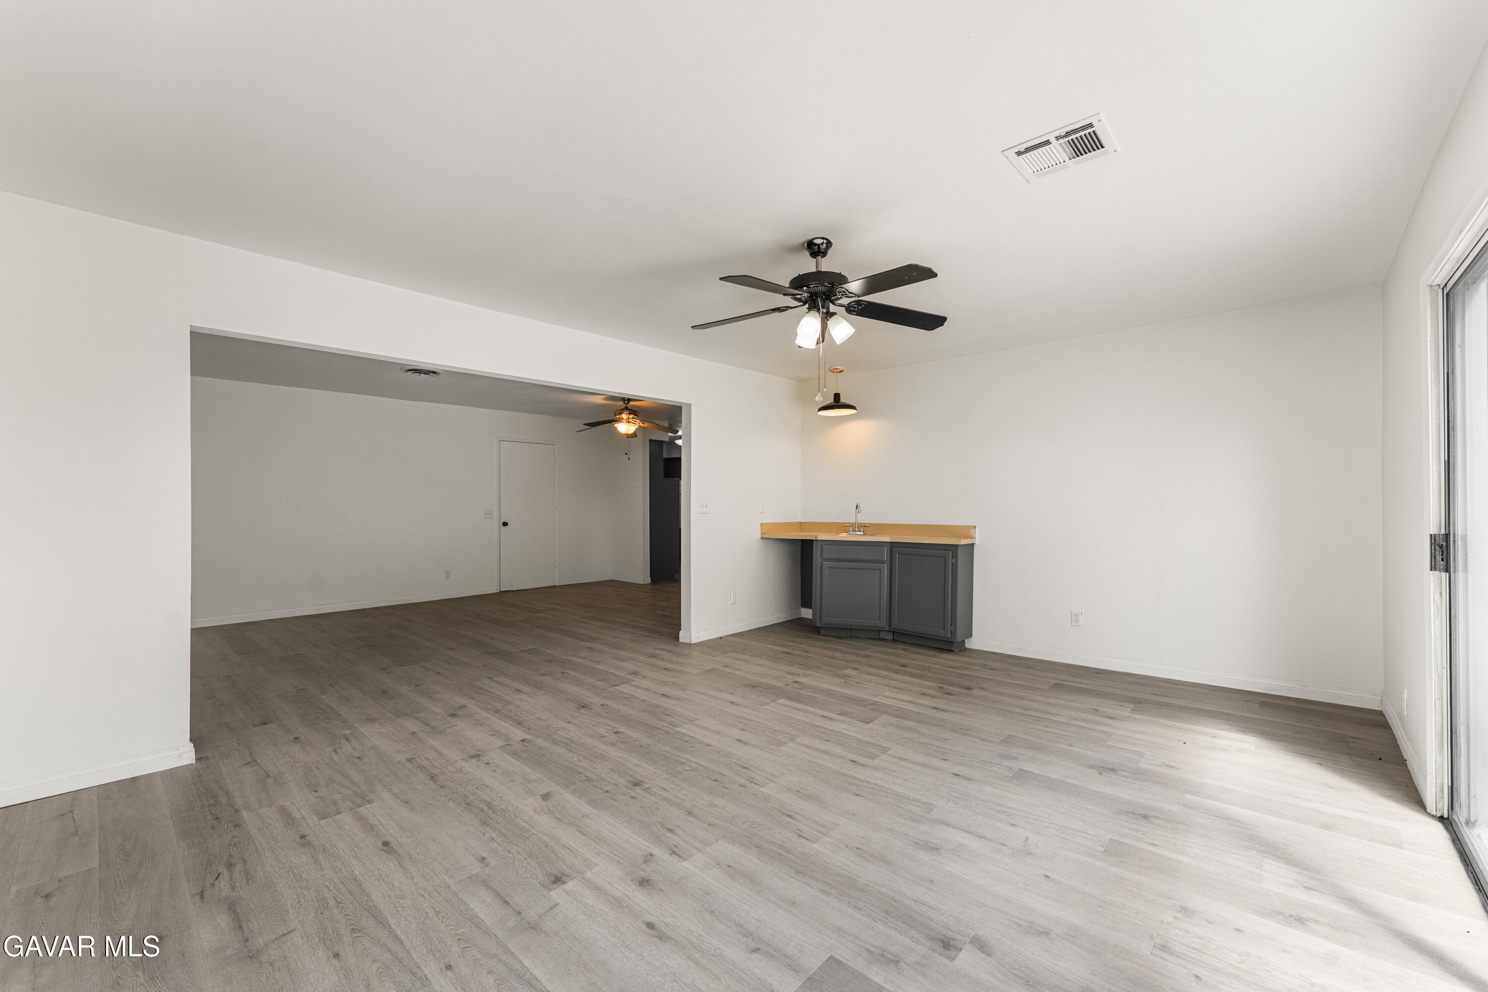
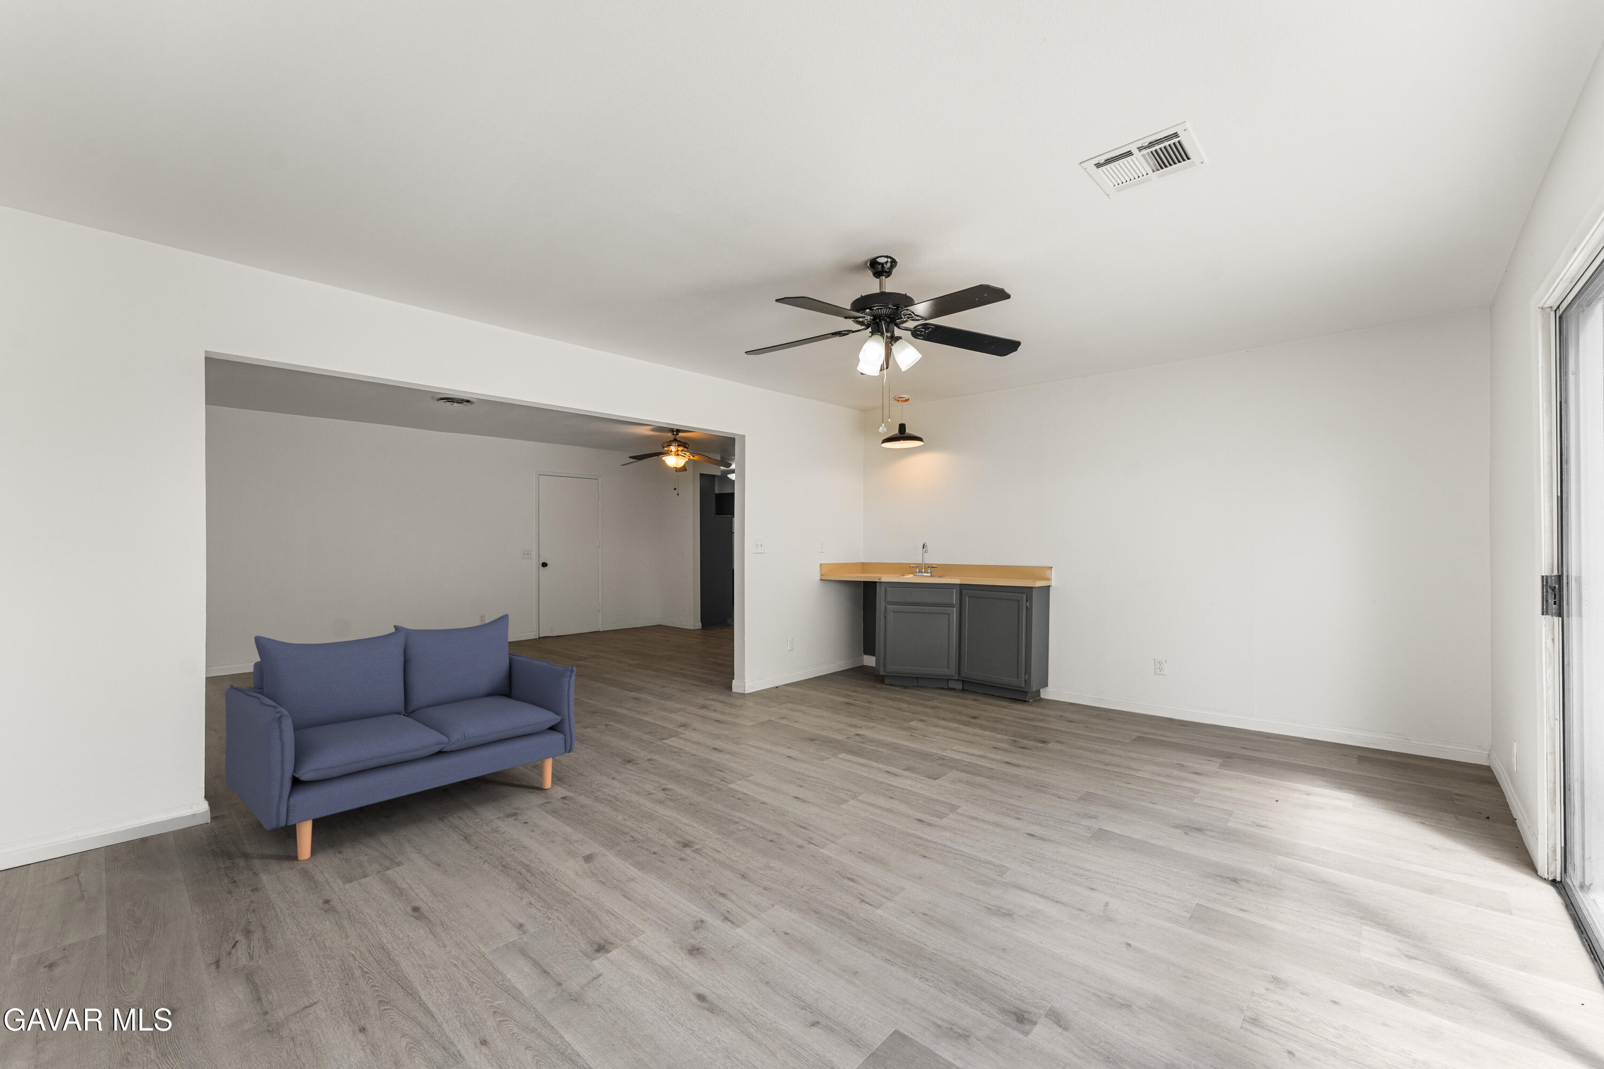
+ sofa (415, 715)
